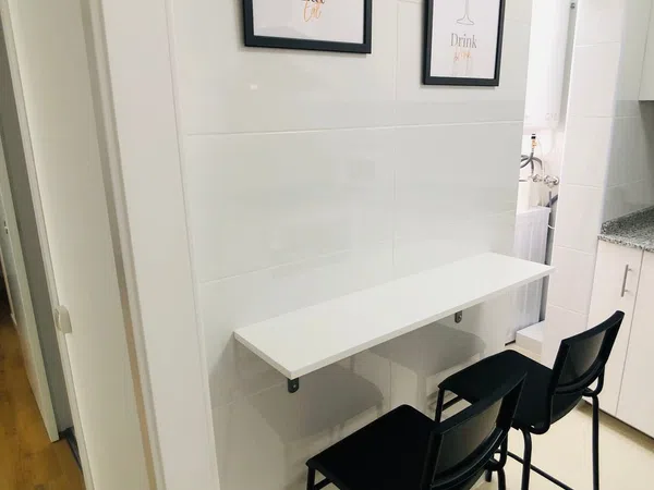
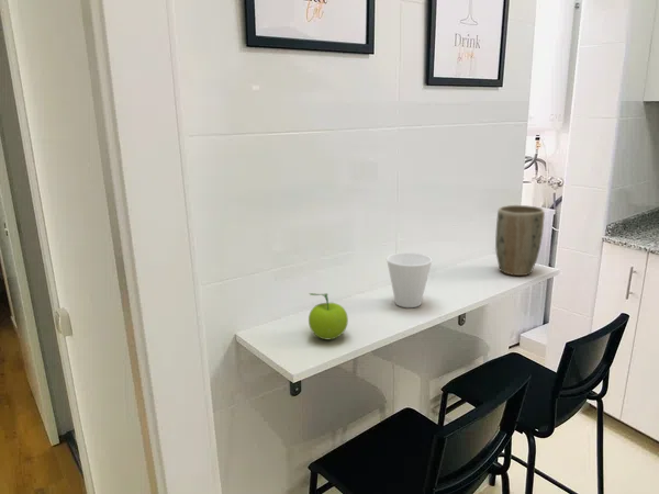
+ cup (409, 280)
+ fruit (324, 313)
+ plant pot (518, 240)
